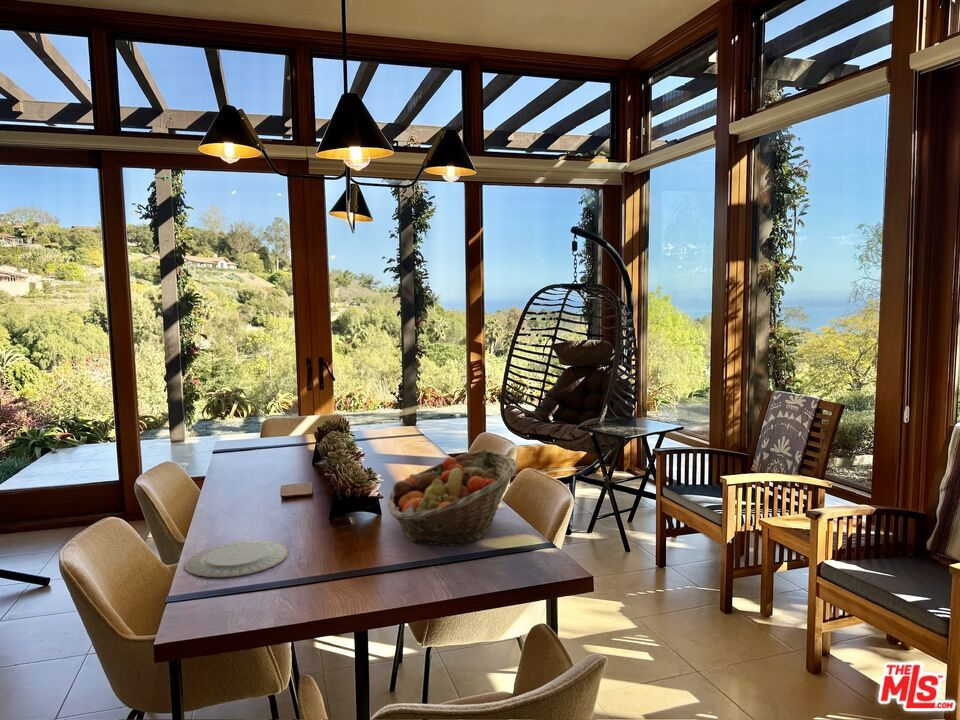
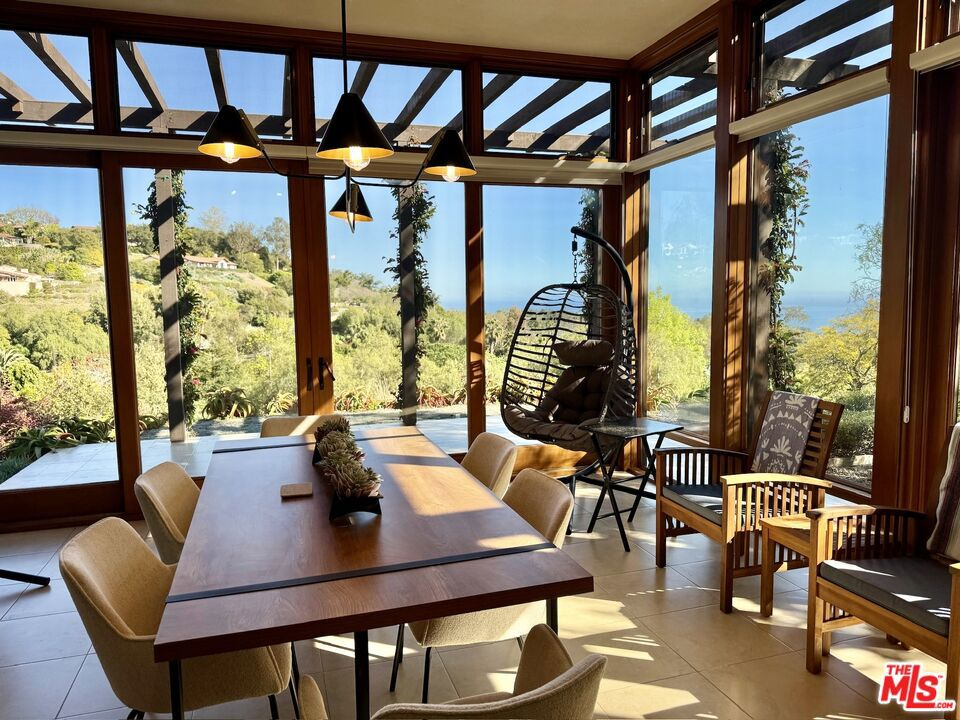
- fruit basket (451, 493)
- chinaware (237, 555)
